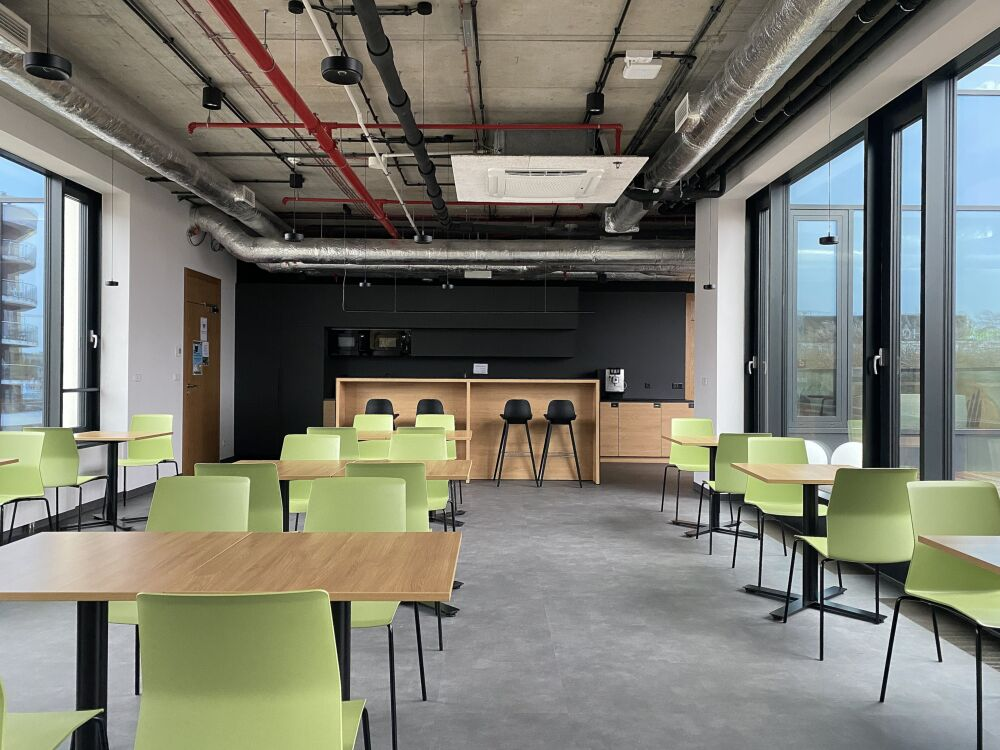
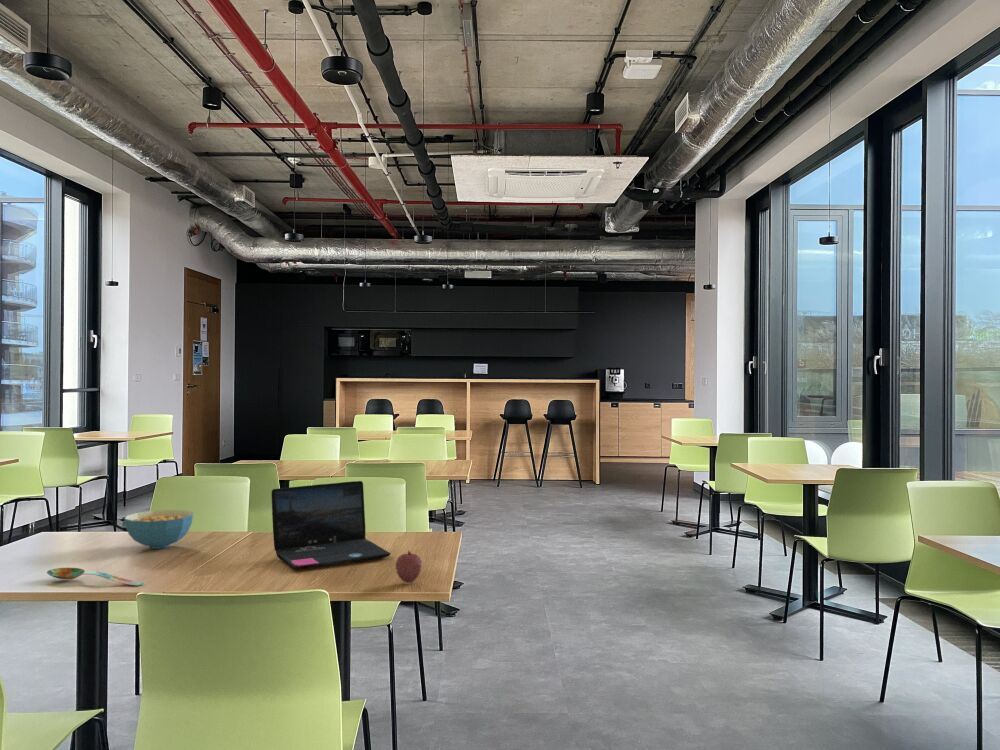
+ cereal bowl (159, 530)
+ fruit (408, 566)
+ spoon (94, 574)
+ laptop (330, 522)
